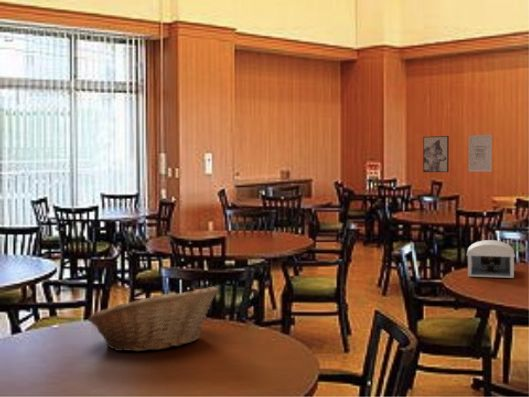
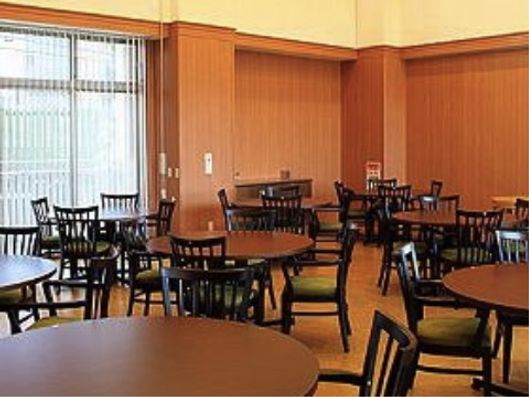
- wall art (480, 153)
- wall art (435, 154)
- fruit basket (156, 314)
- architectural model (490, 257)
